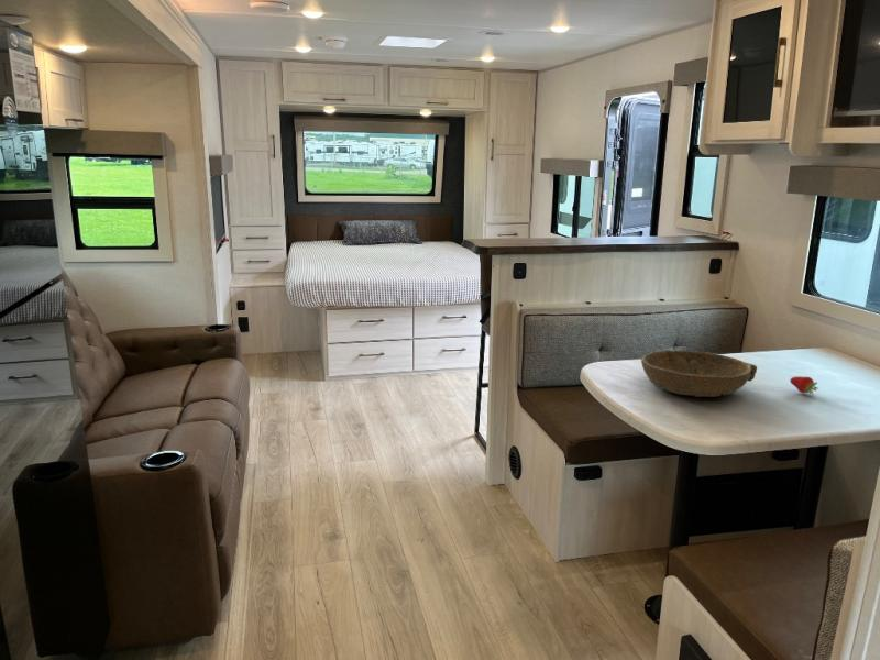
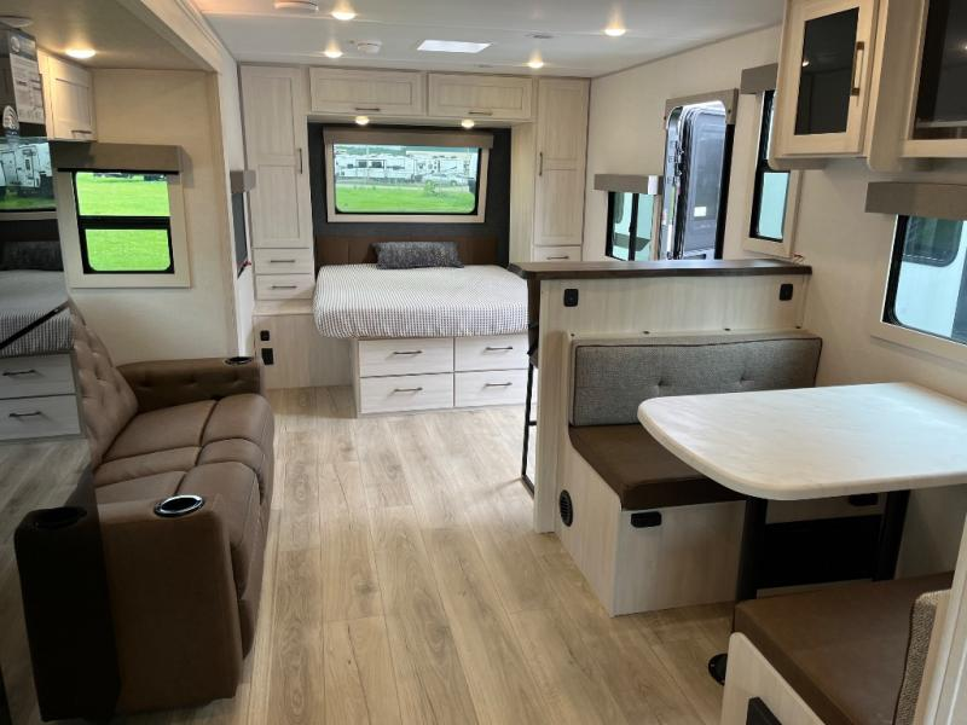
- fruit (803, 384)
- bowl (693, 374)
